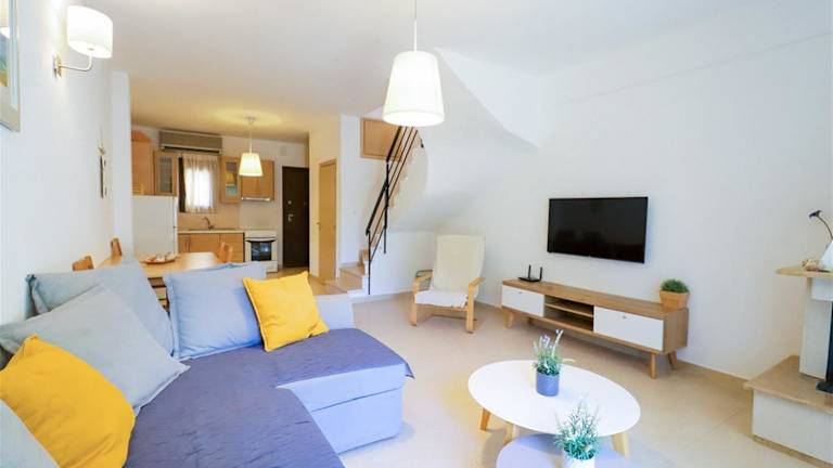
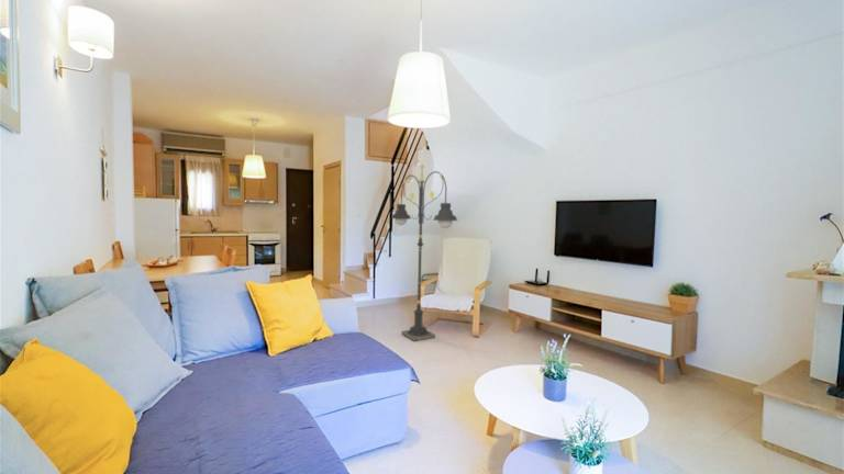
+ floor lamp (420, 251)
